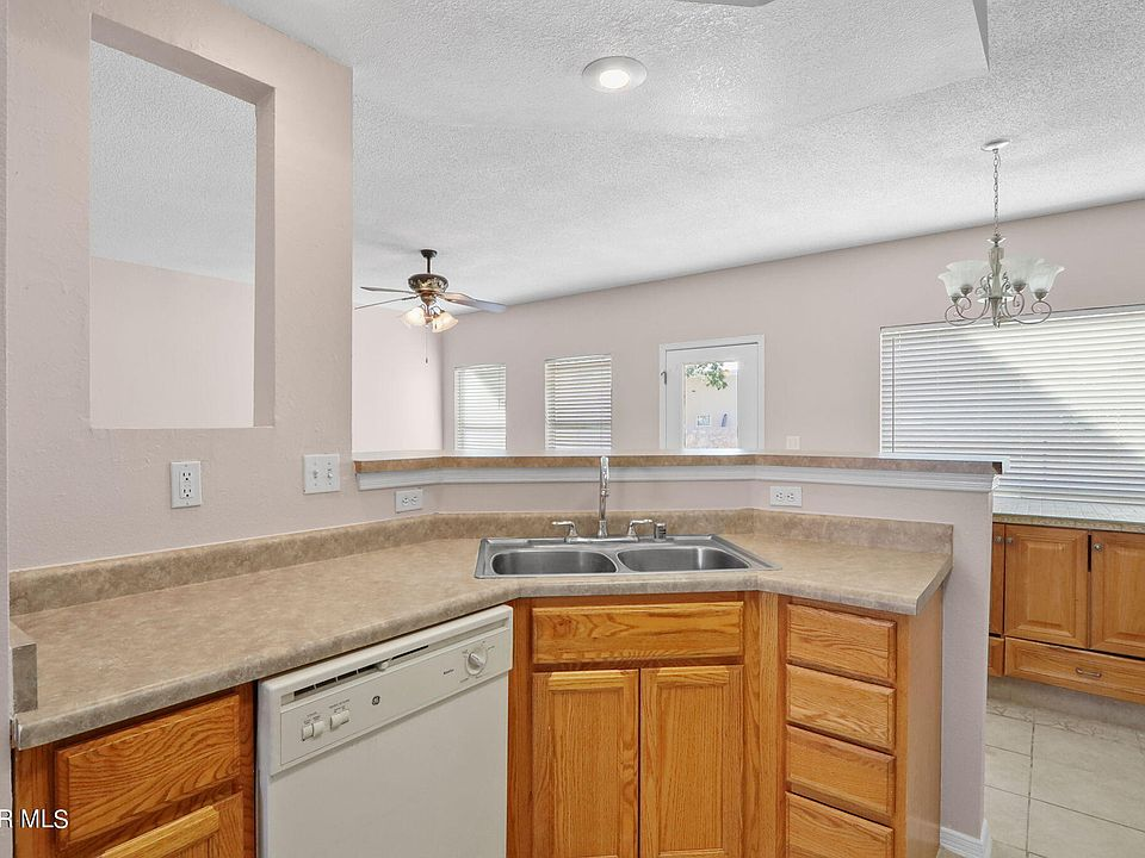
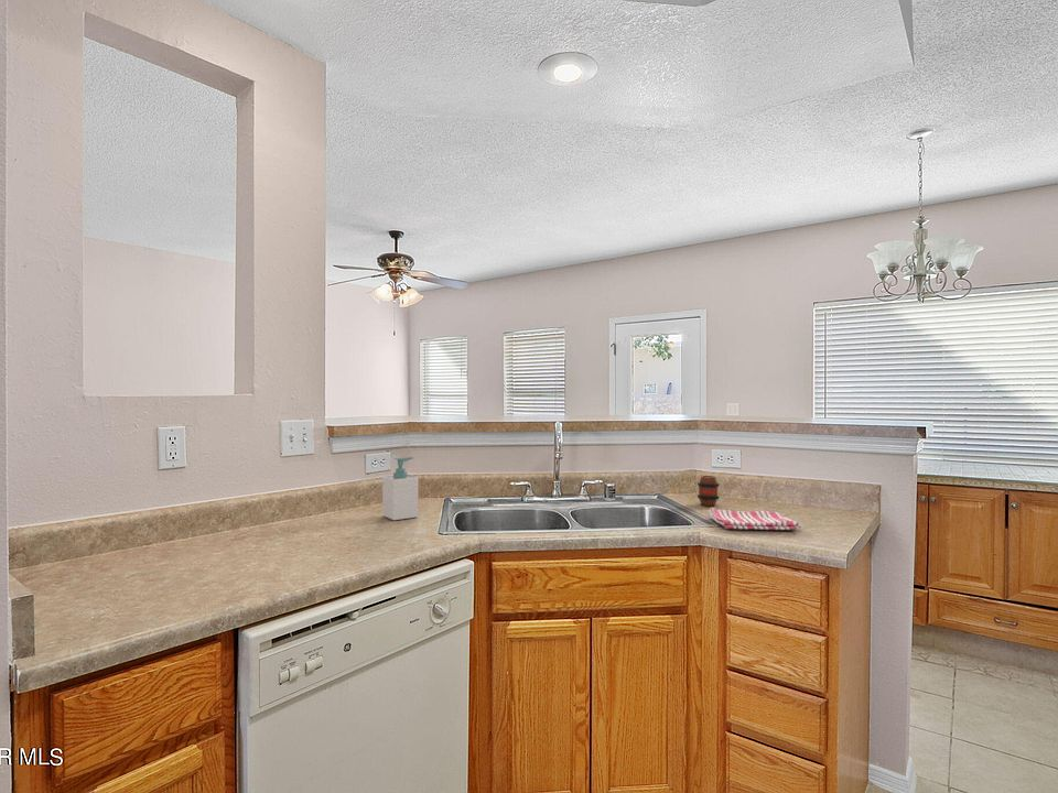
+ soap bottle (400, 487)
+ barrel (708, 490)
+ dish towel (753, 518)
